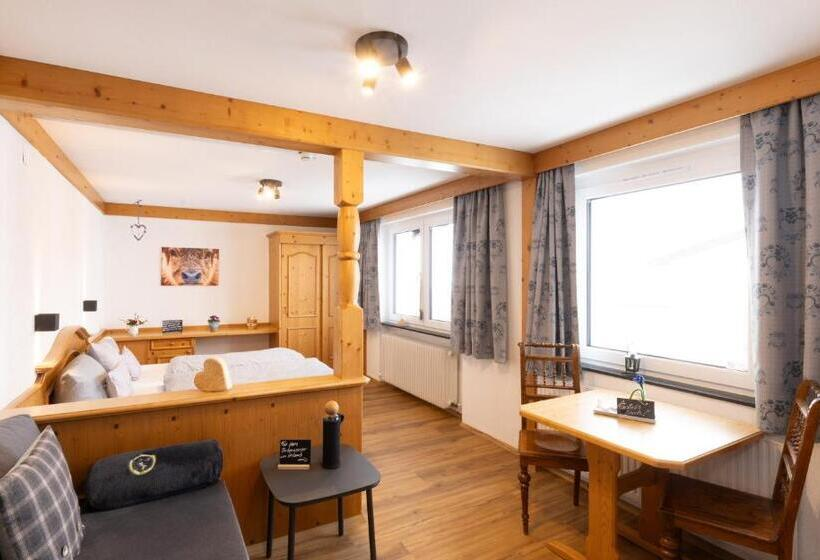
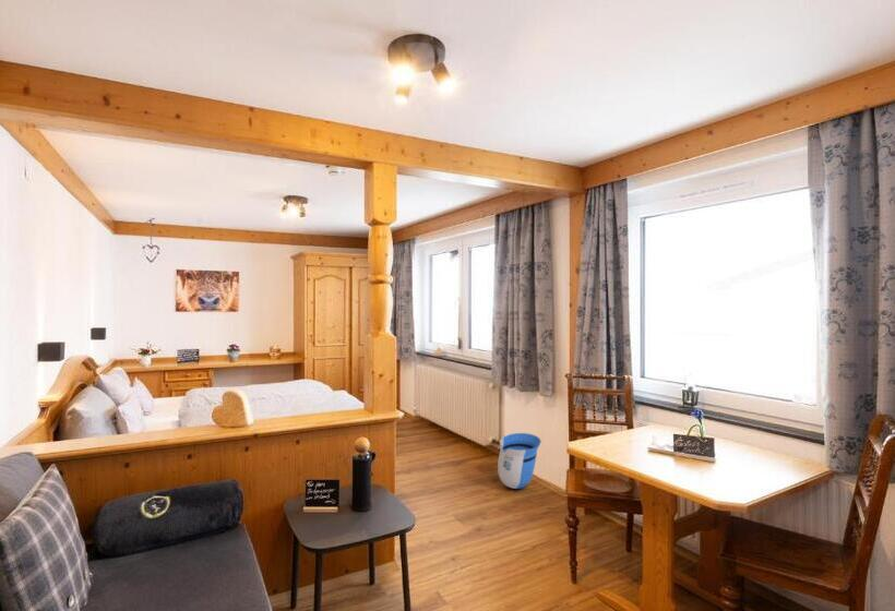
+ sun visor (520, 463)
